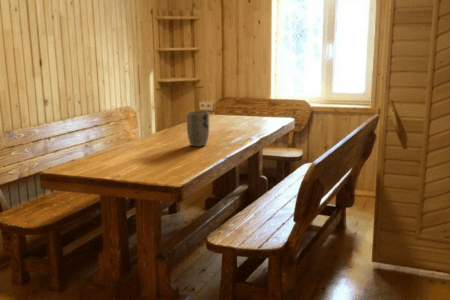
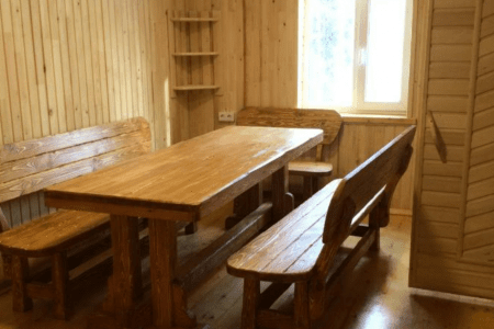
- plant pot (198, 128)
